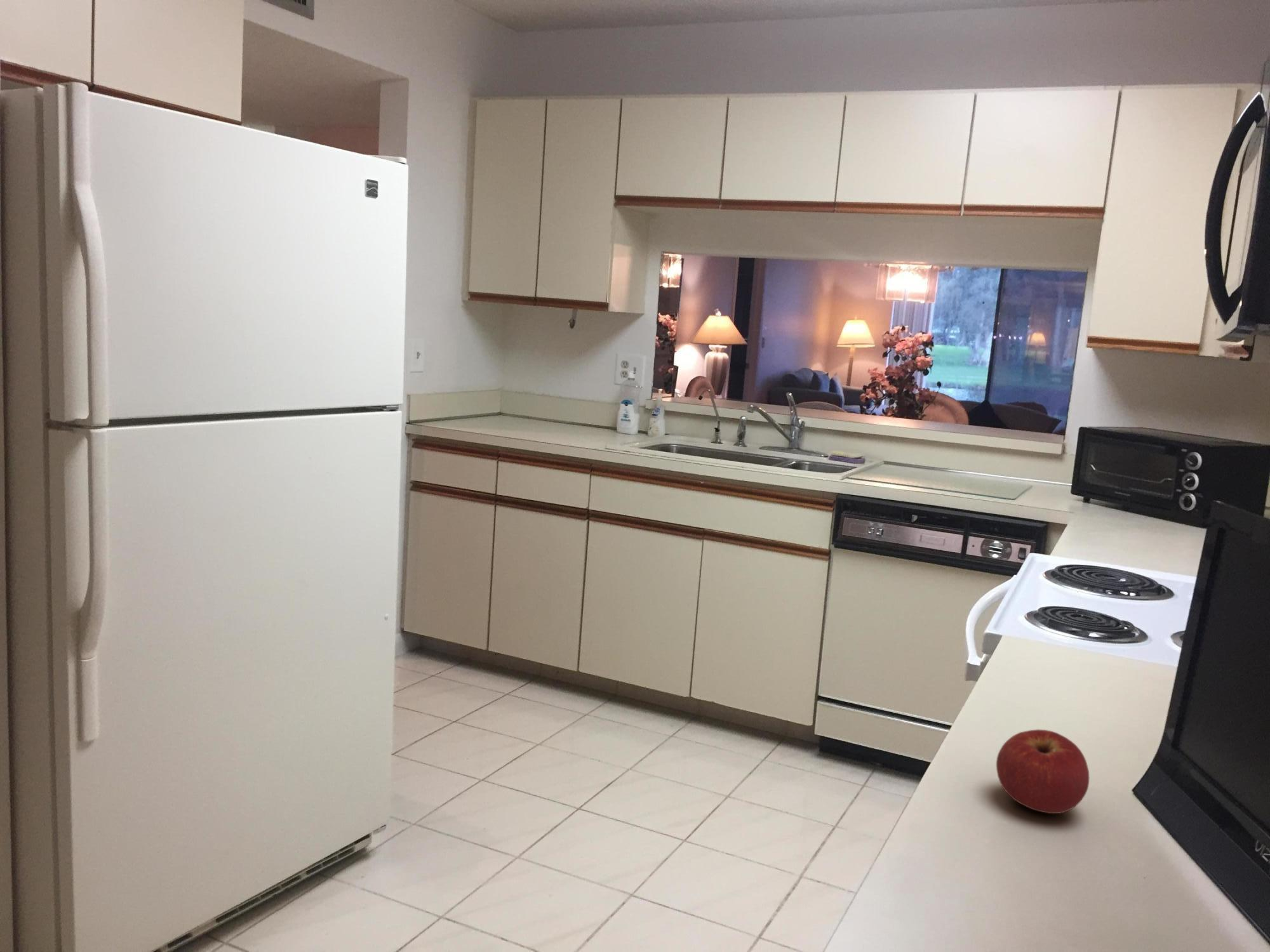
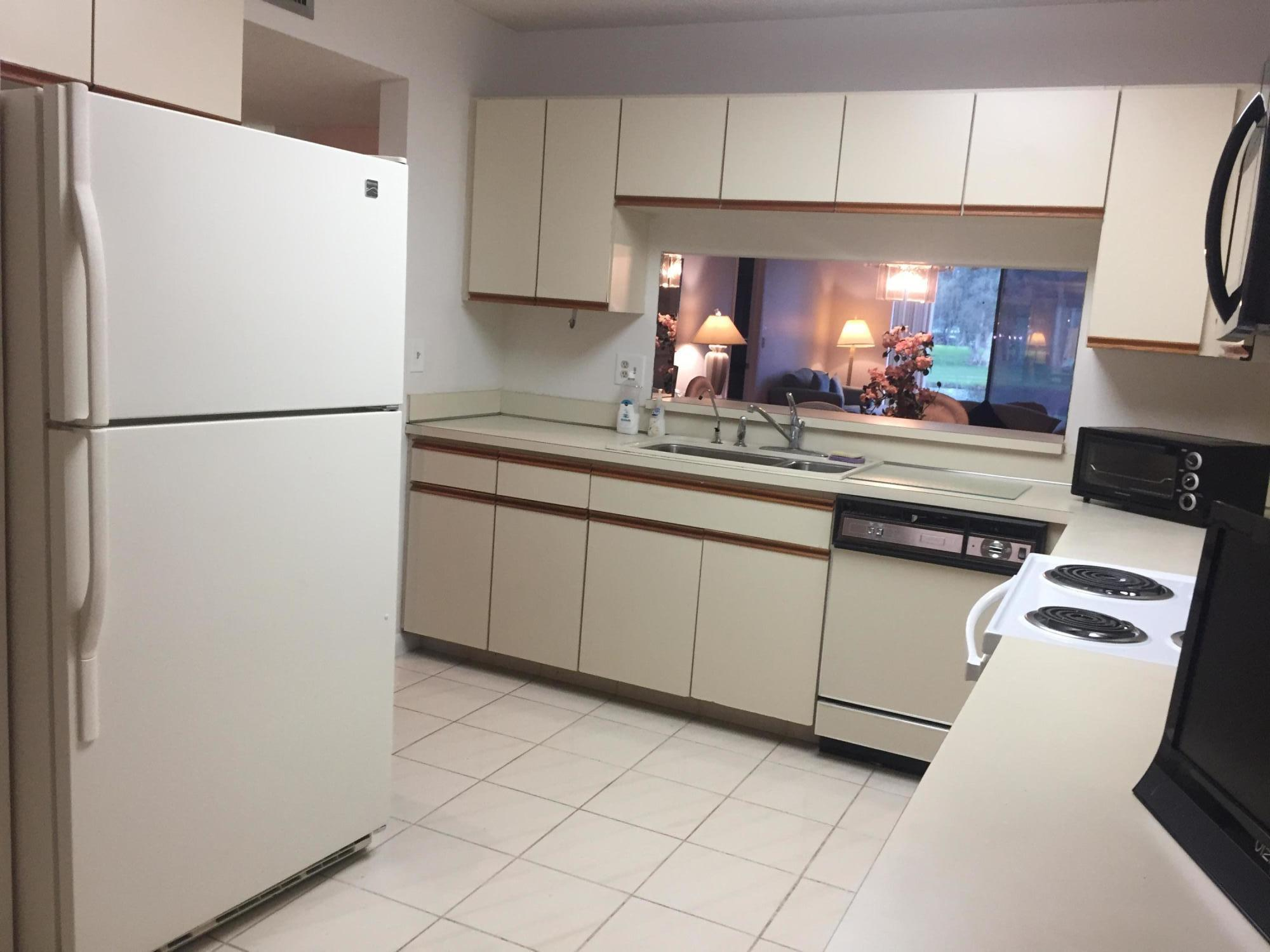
- apple (1042, 769)
